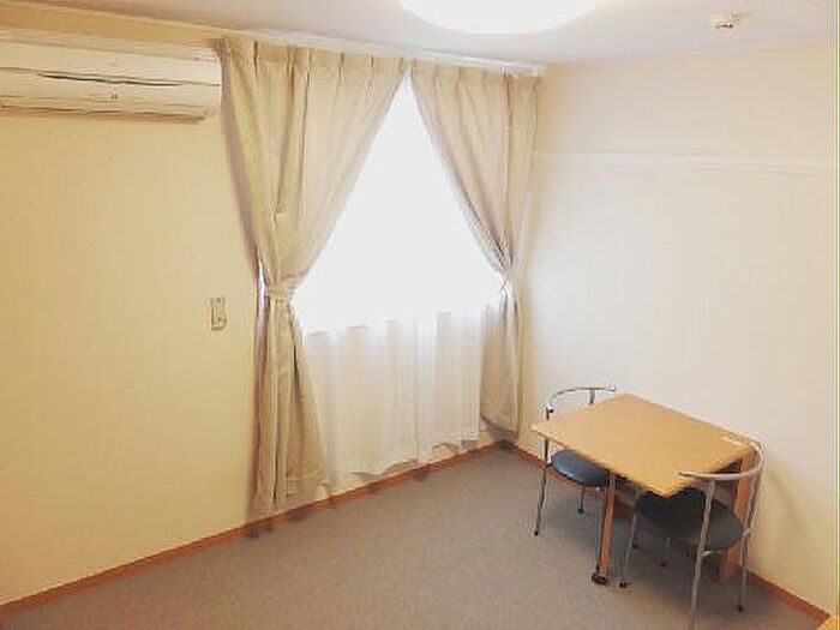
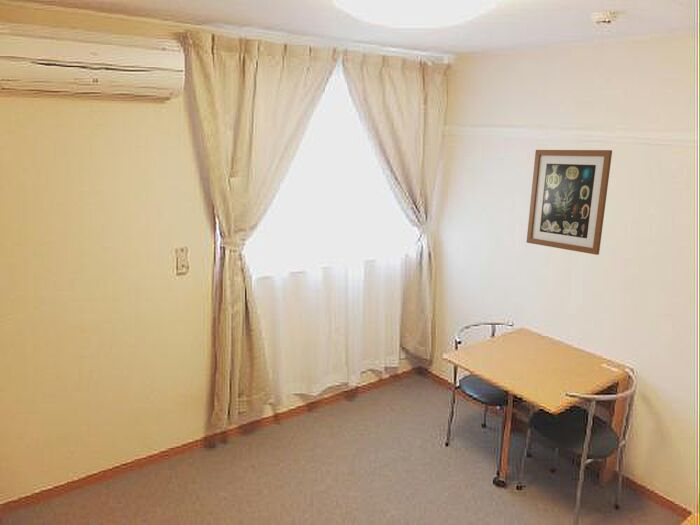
+ wall art (566, 200)
